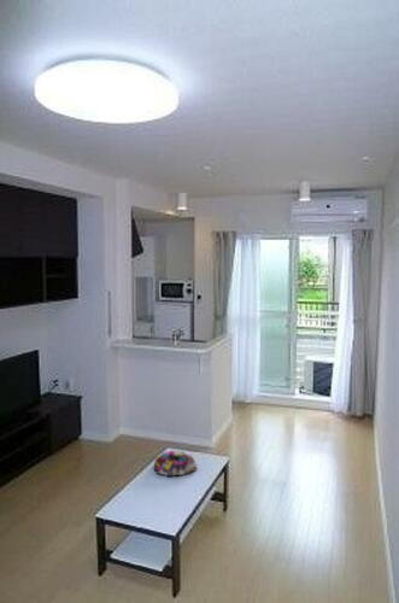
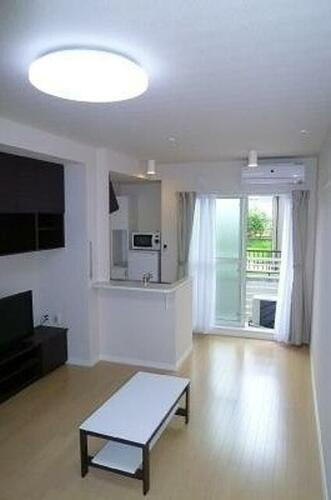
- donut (175, 461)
